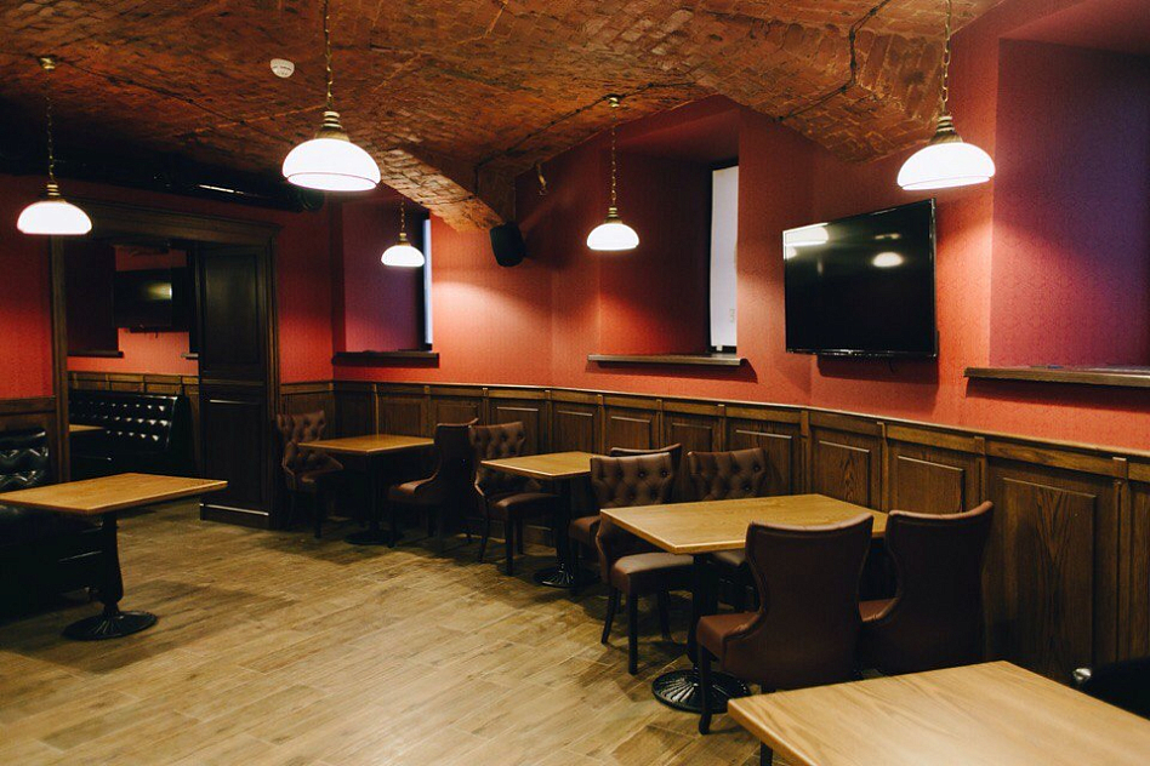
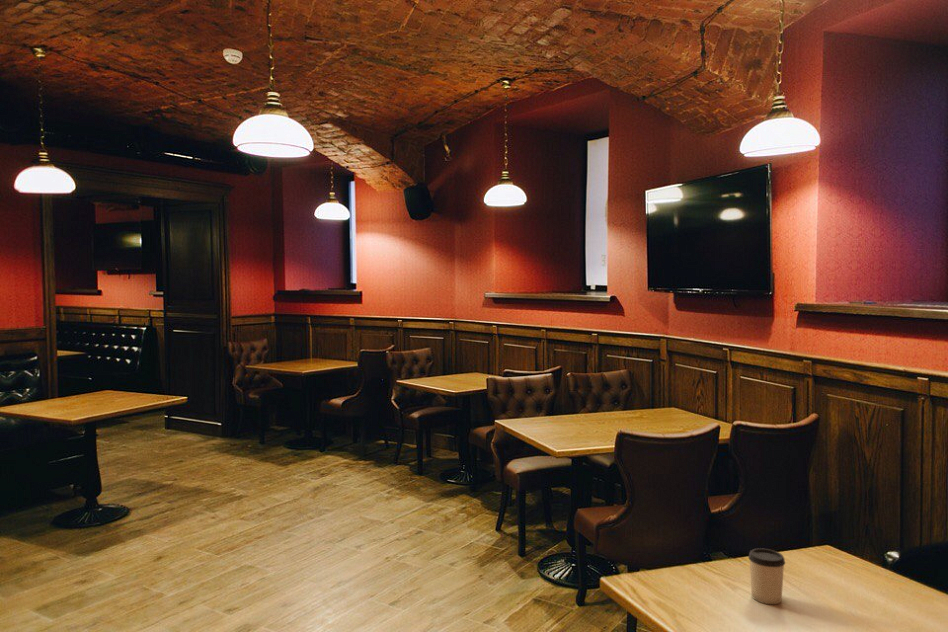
+ cup (766, 576)
